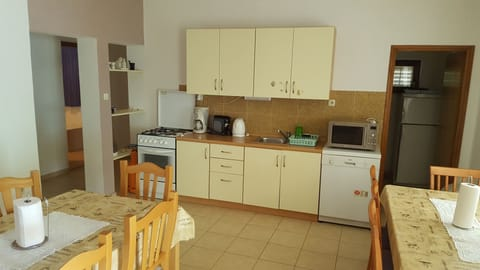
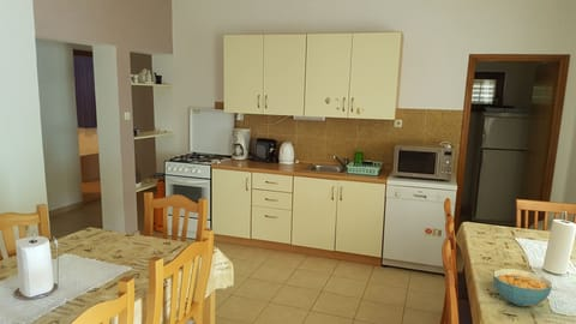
+ cereal bowl (520, 290)
